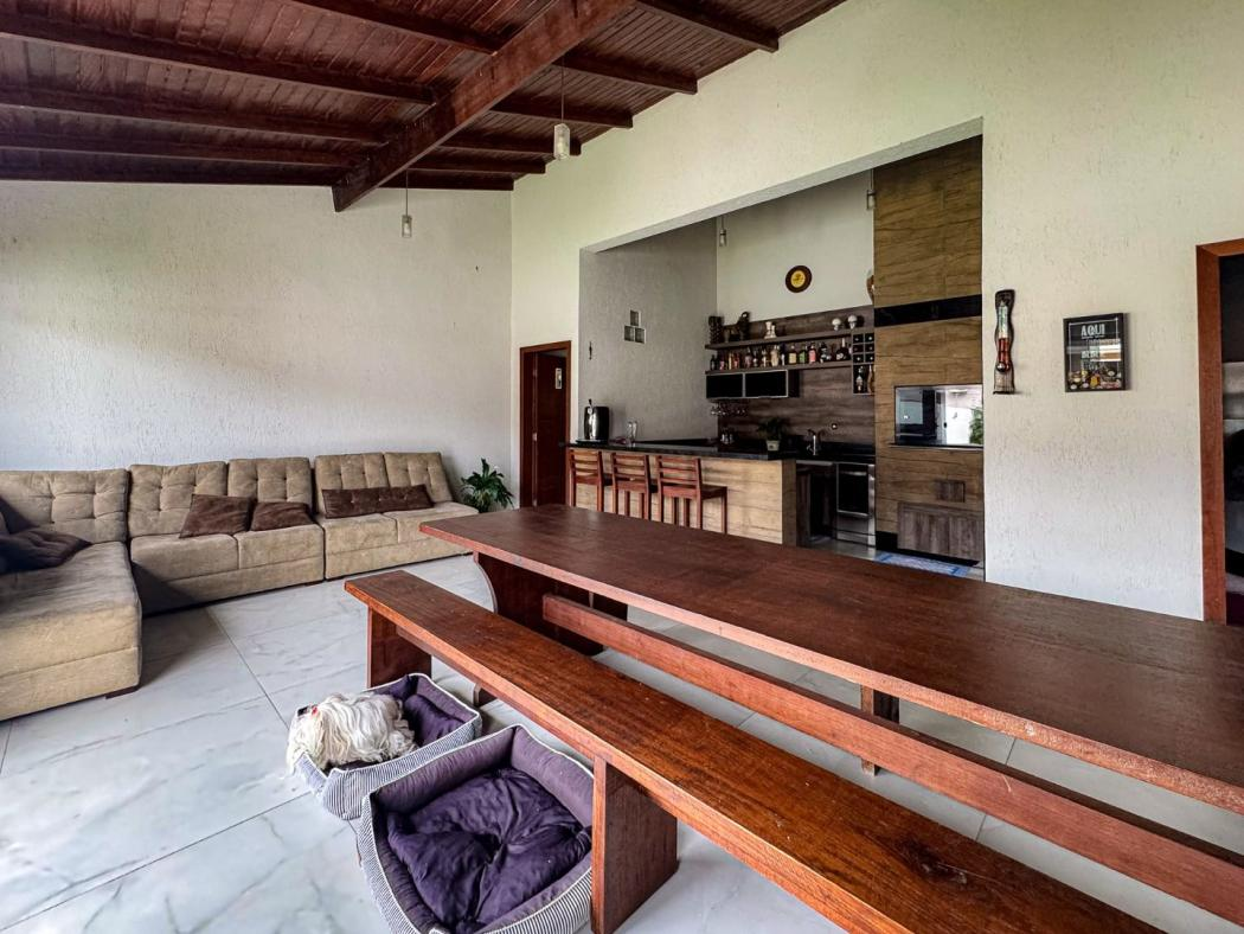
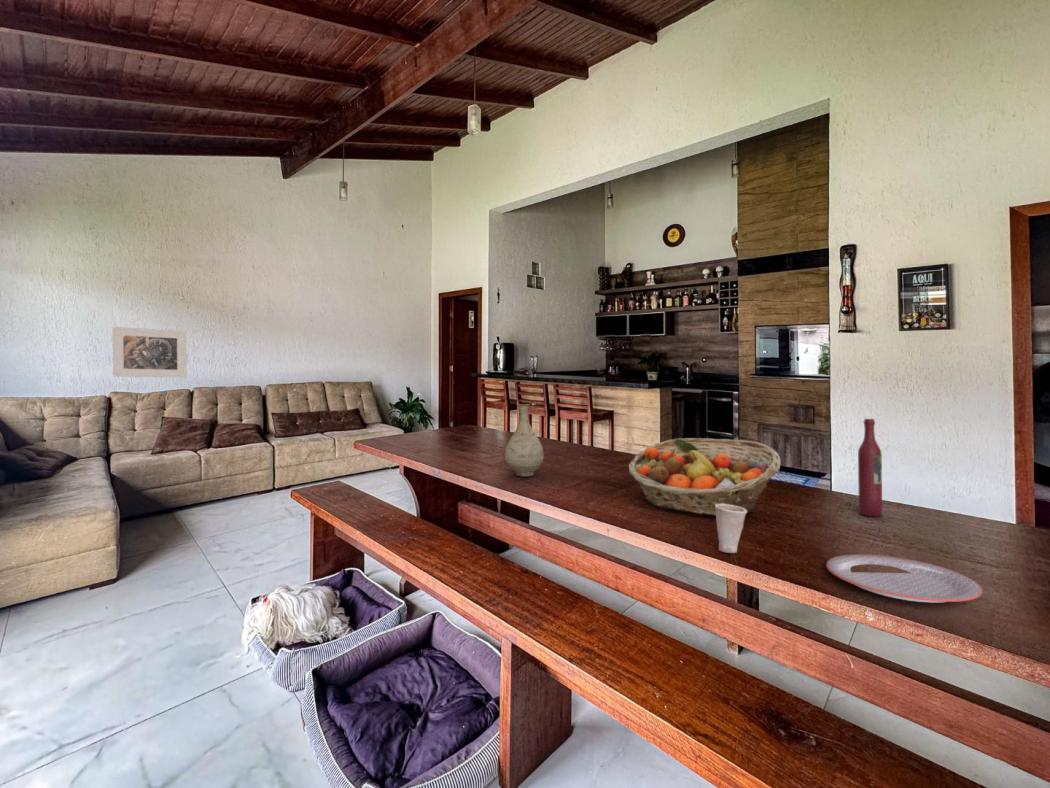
+ cup (731, 528)
+ wine bottle (869, 466)
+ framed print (151, 353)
+ fruit basket (700, 473)
+ plate (898, 579)
+ vase (524, 439)
